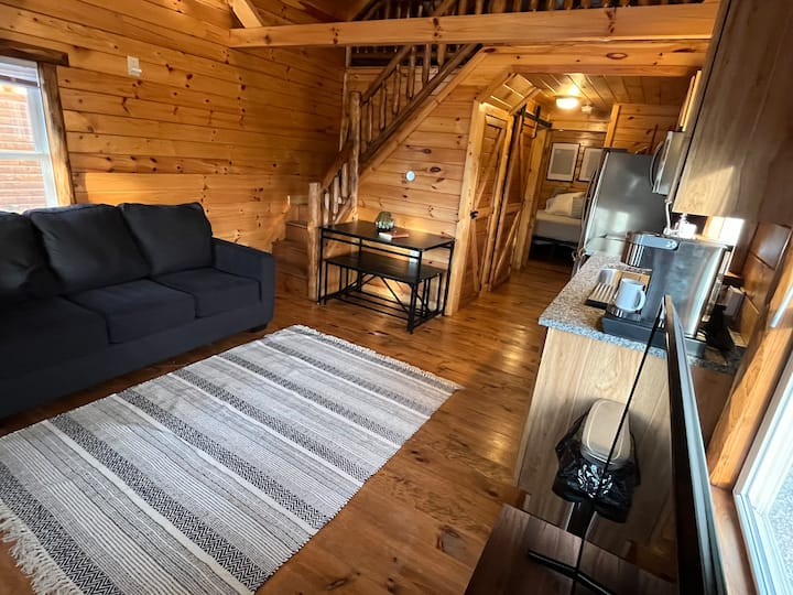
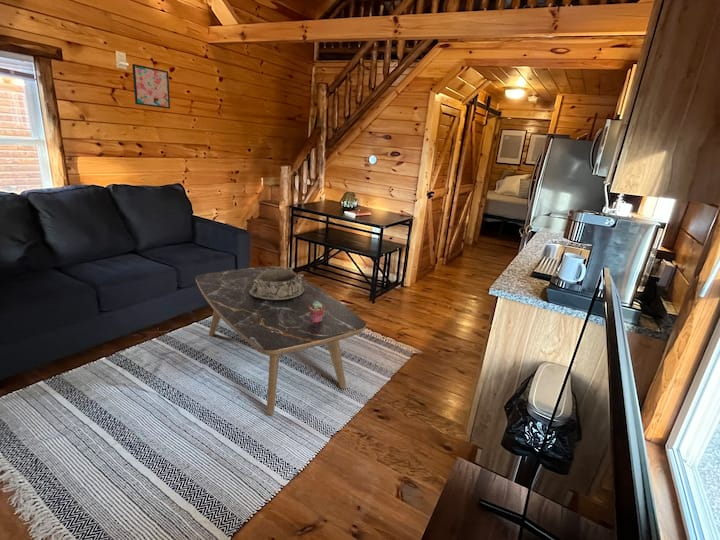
+ coffee table (272, 329)
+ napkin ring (278, 282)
+ wall art (152, 87)
+ potted succulent (316, 310)
